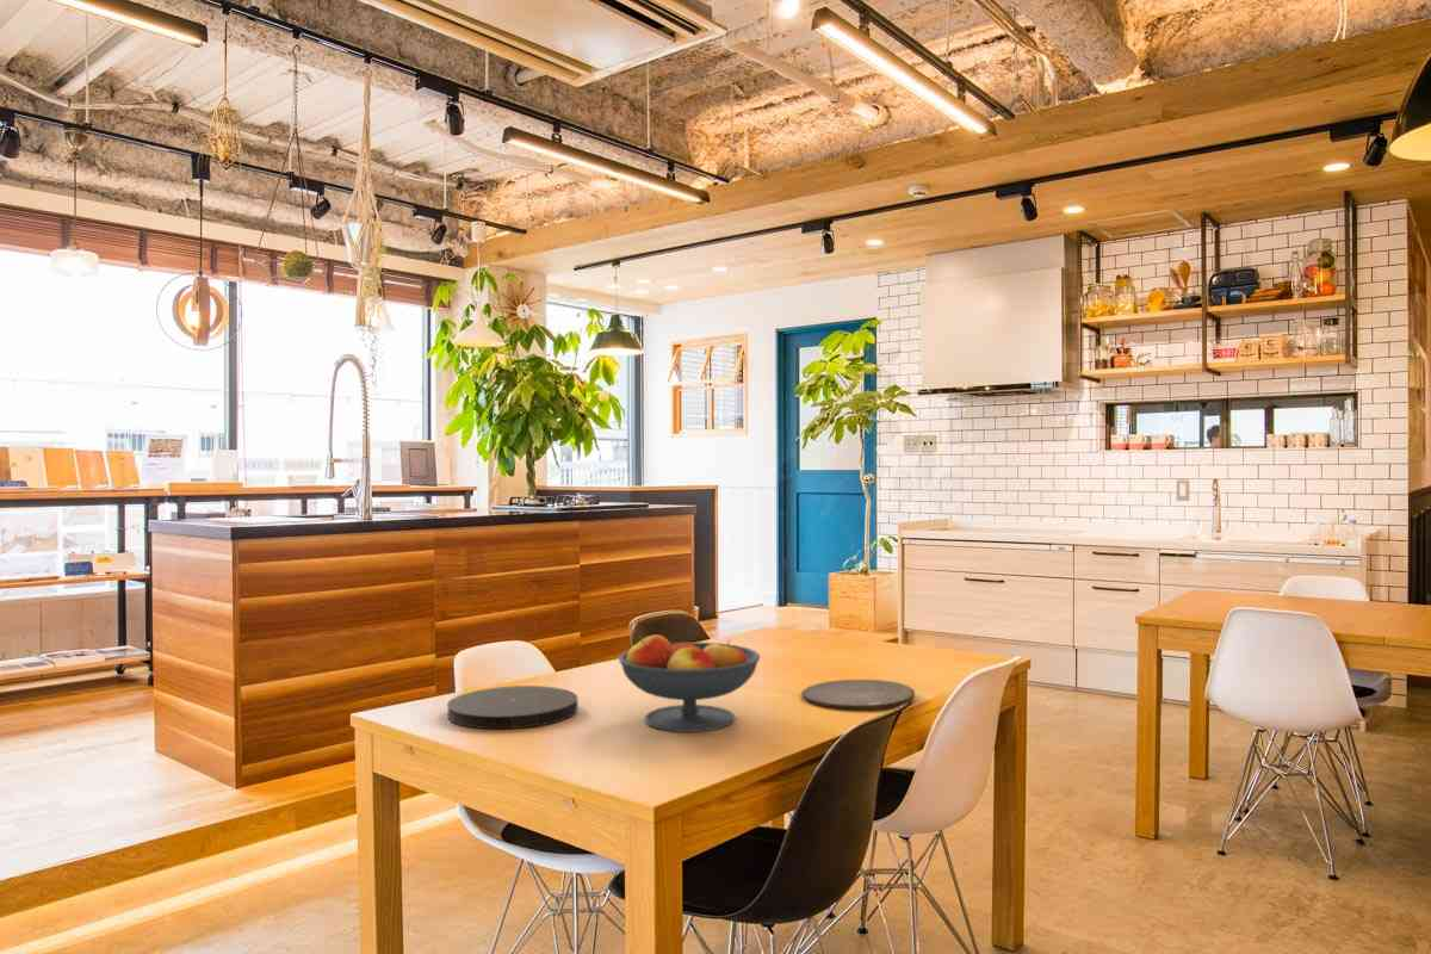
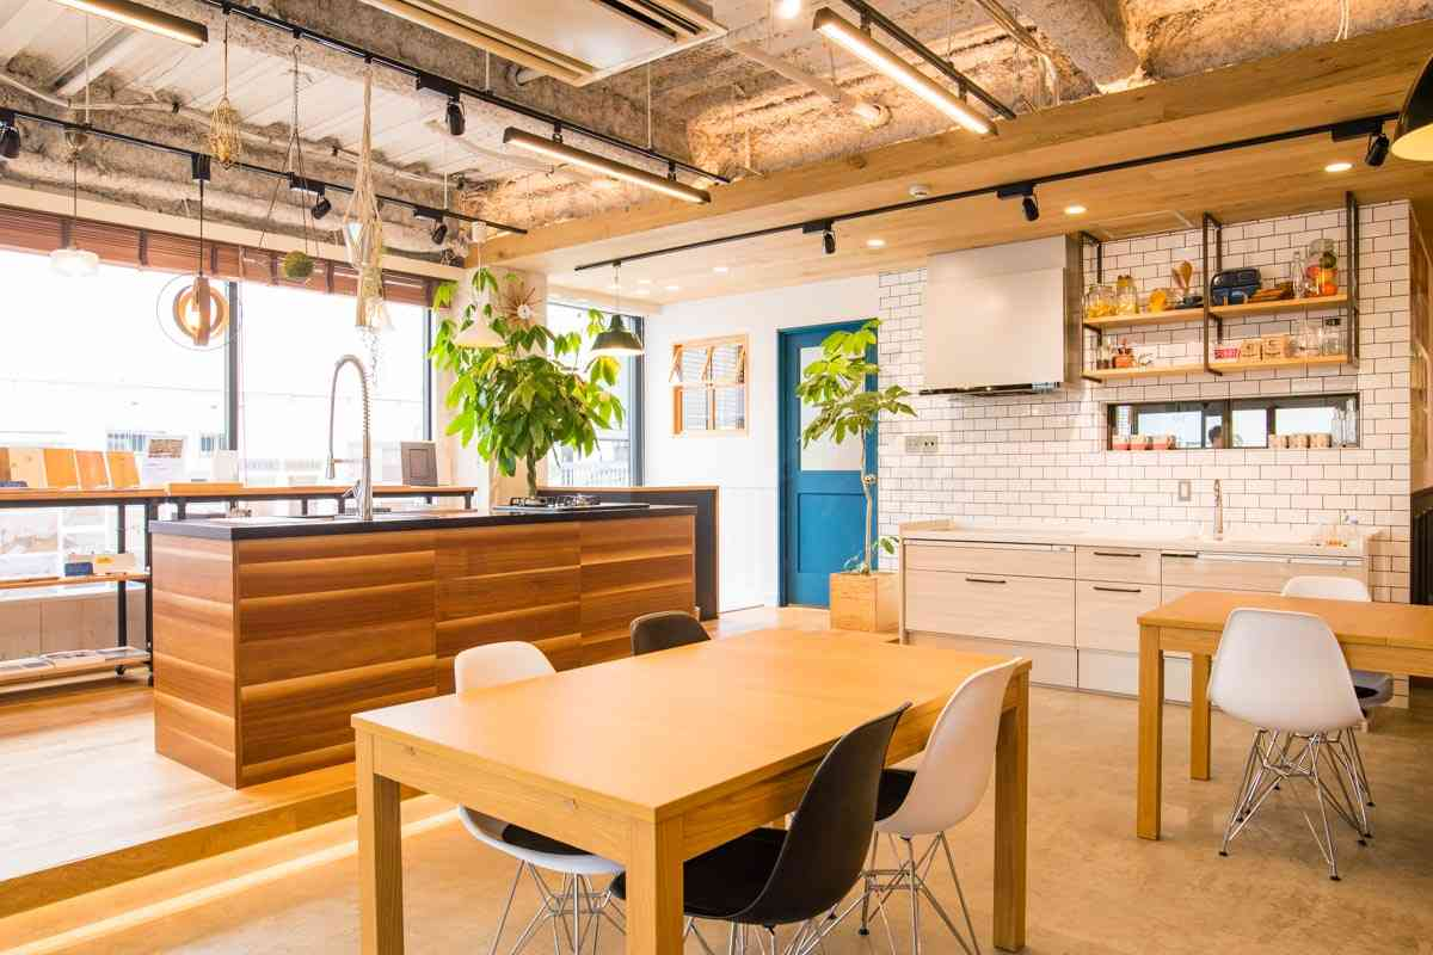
- plate (513, 706)
- plate (857, 693)
- fruit bowl (689, 676)
